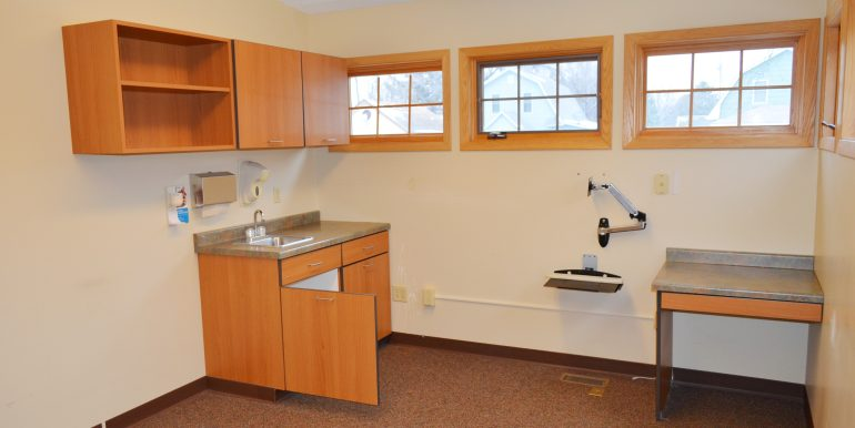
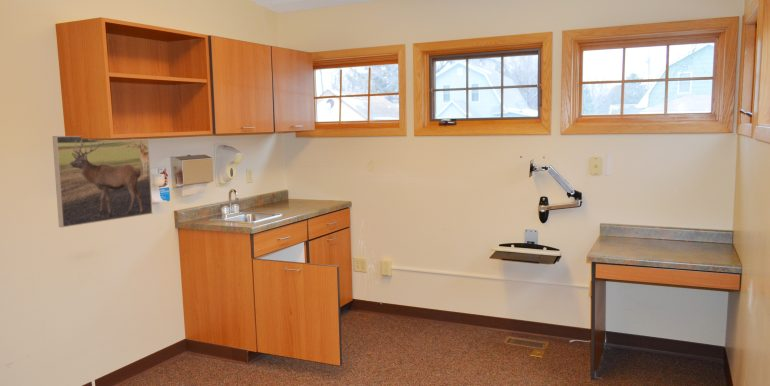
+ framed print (106, 178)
